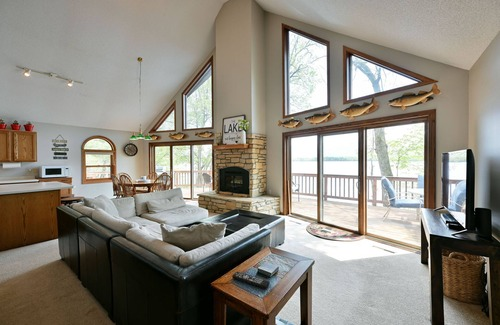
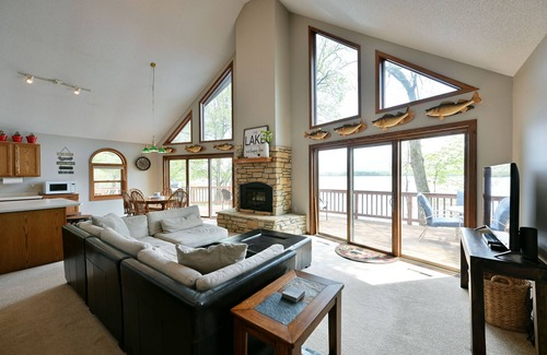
- remote control (250, 279)
